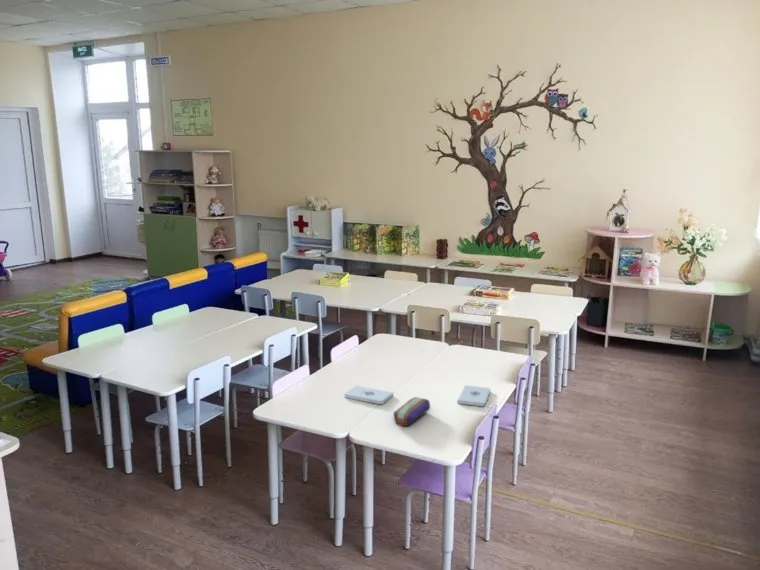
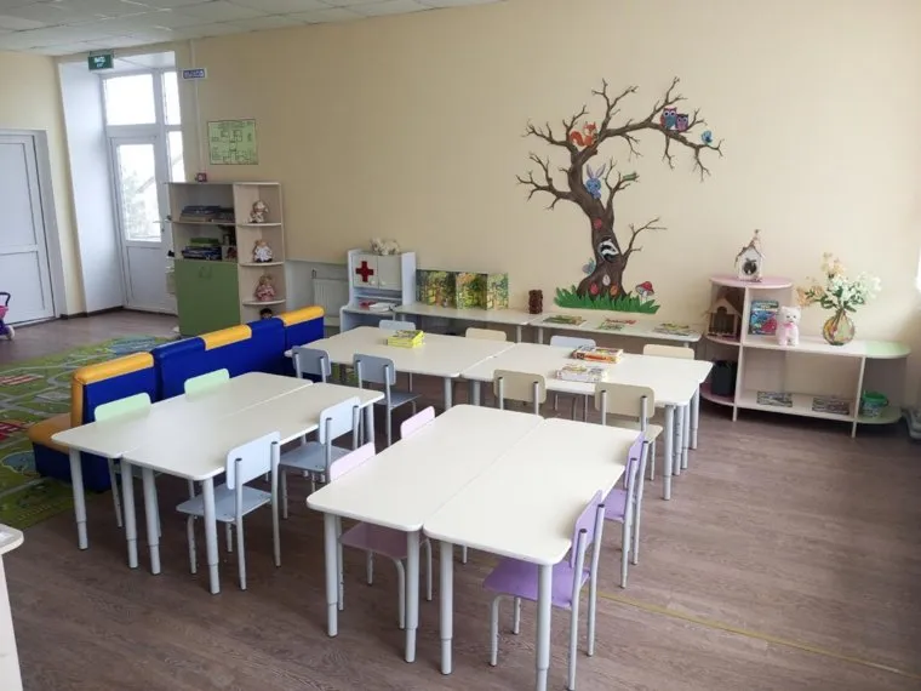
- pencil case (412, 410)
- notepad (474, 395)
- notepad (368, 394)
